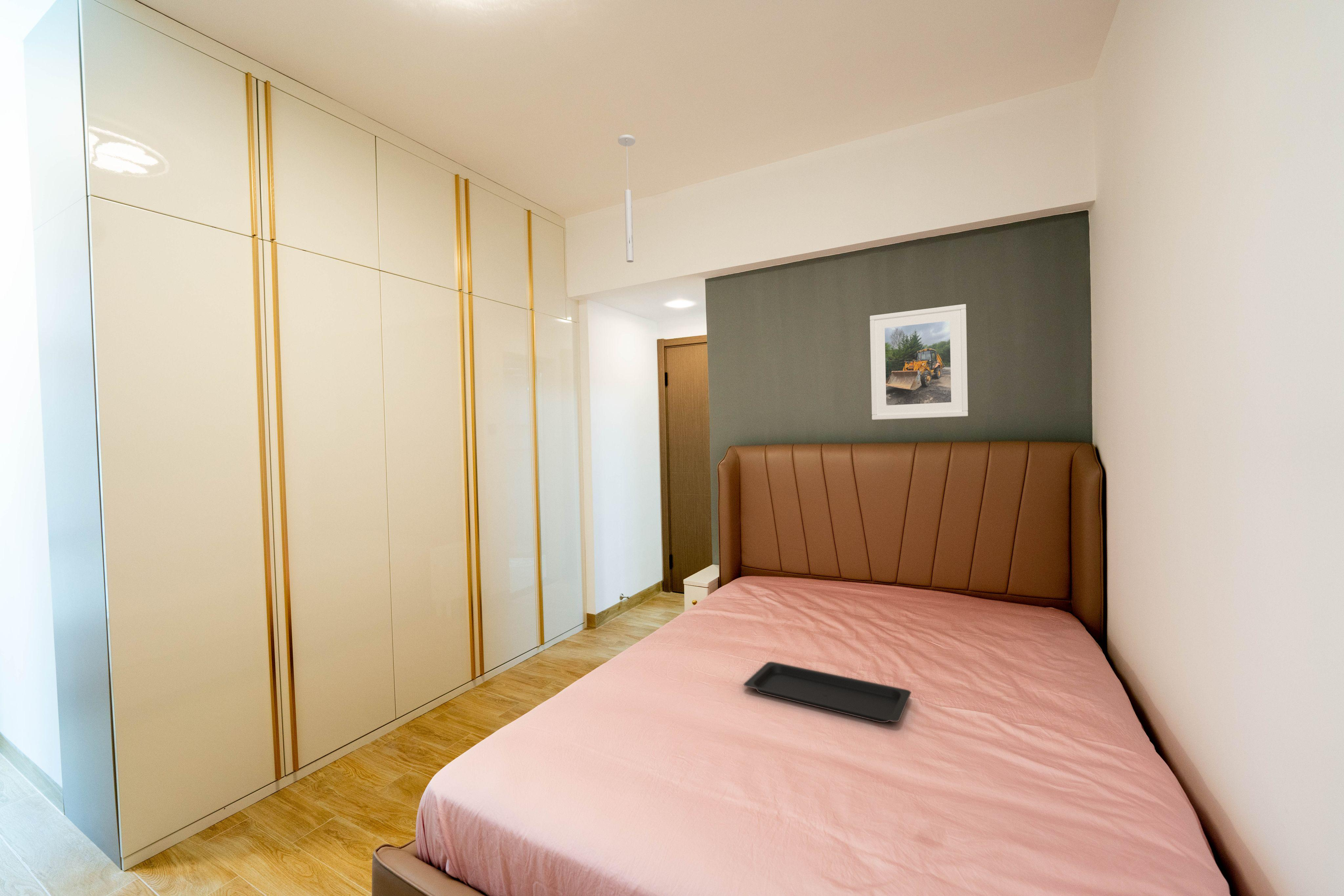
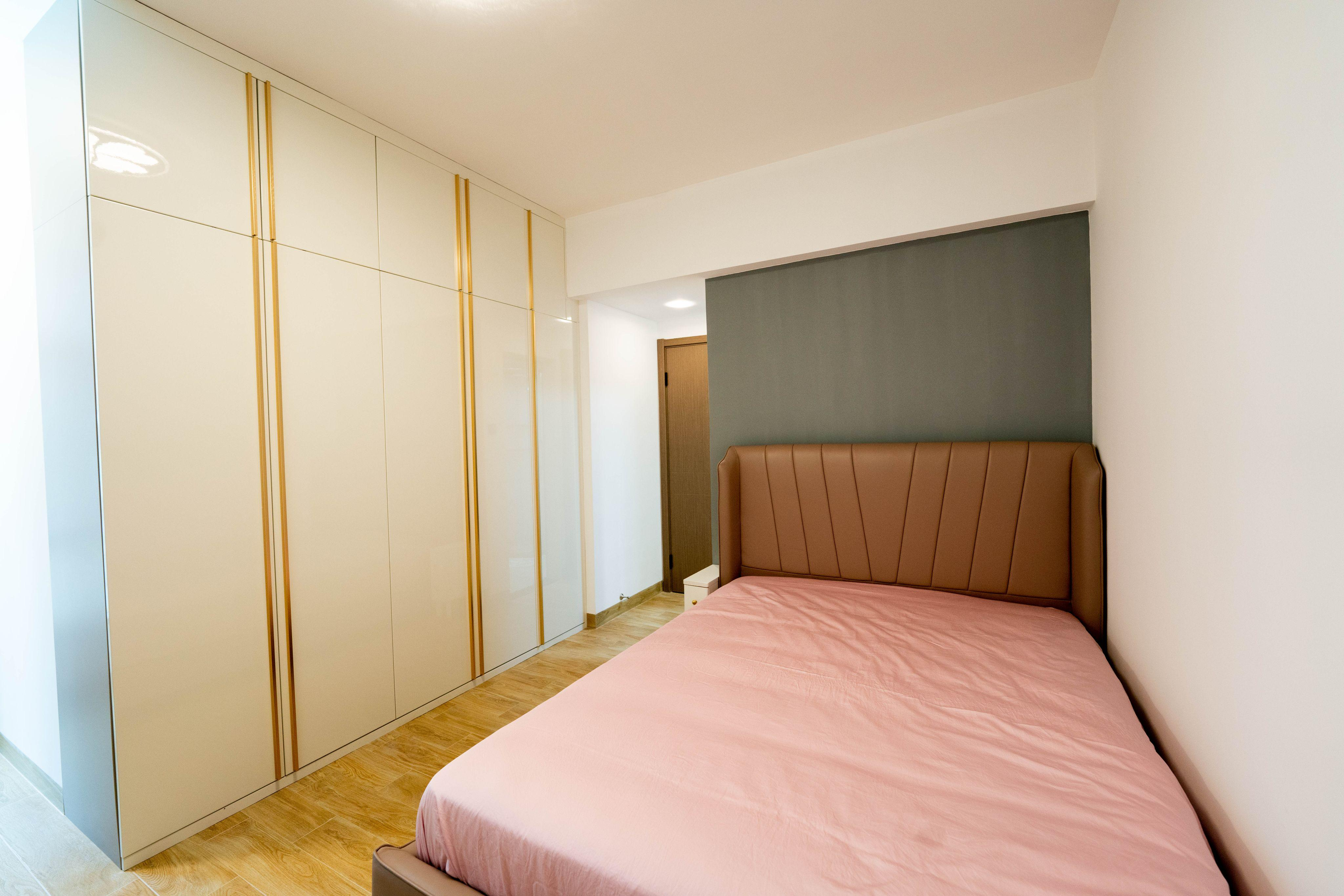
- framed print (917, 364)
- serving tray (825, 692)
- ceiling light (628, 200)
